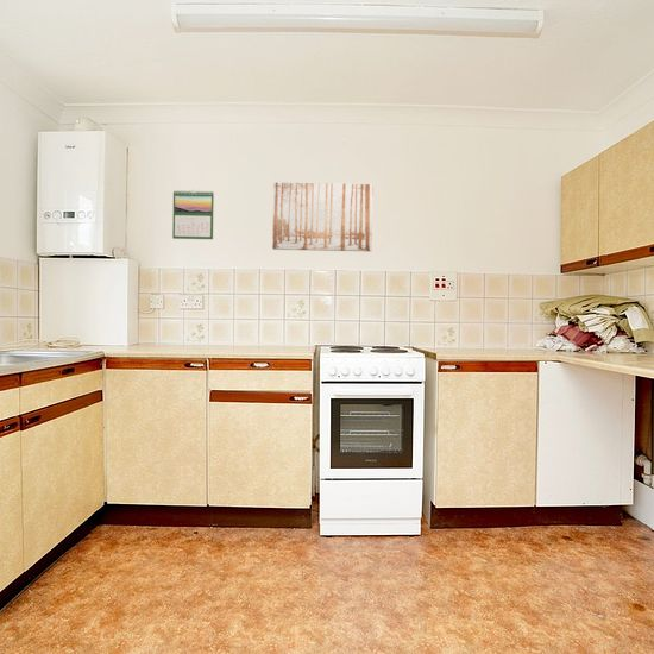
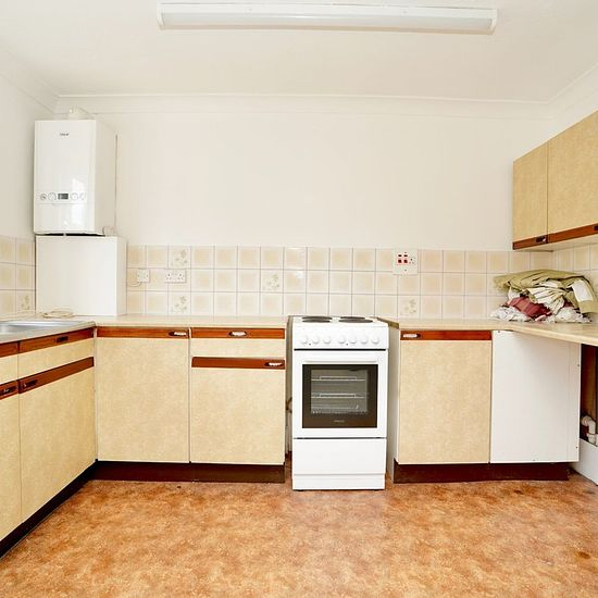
- calendar (193, 214)
- wall art (322, 216)
